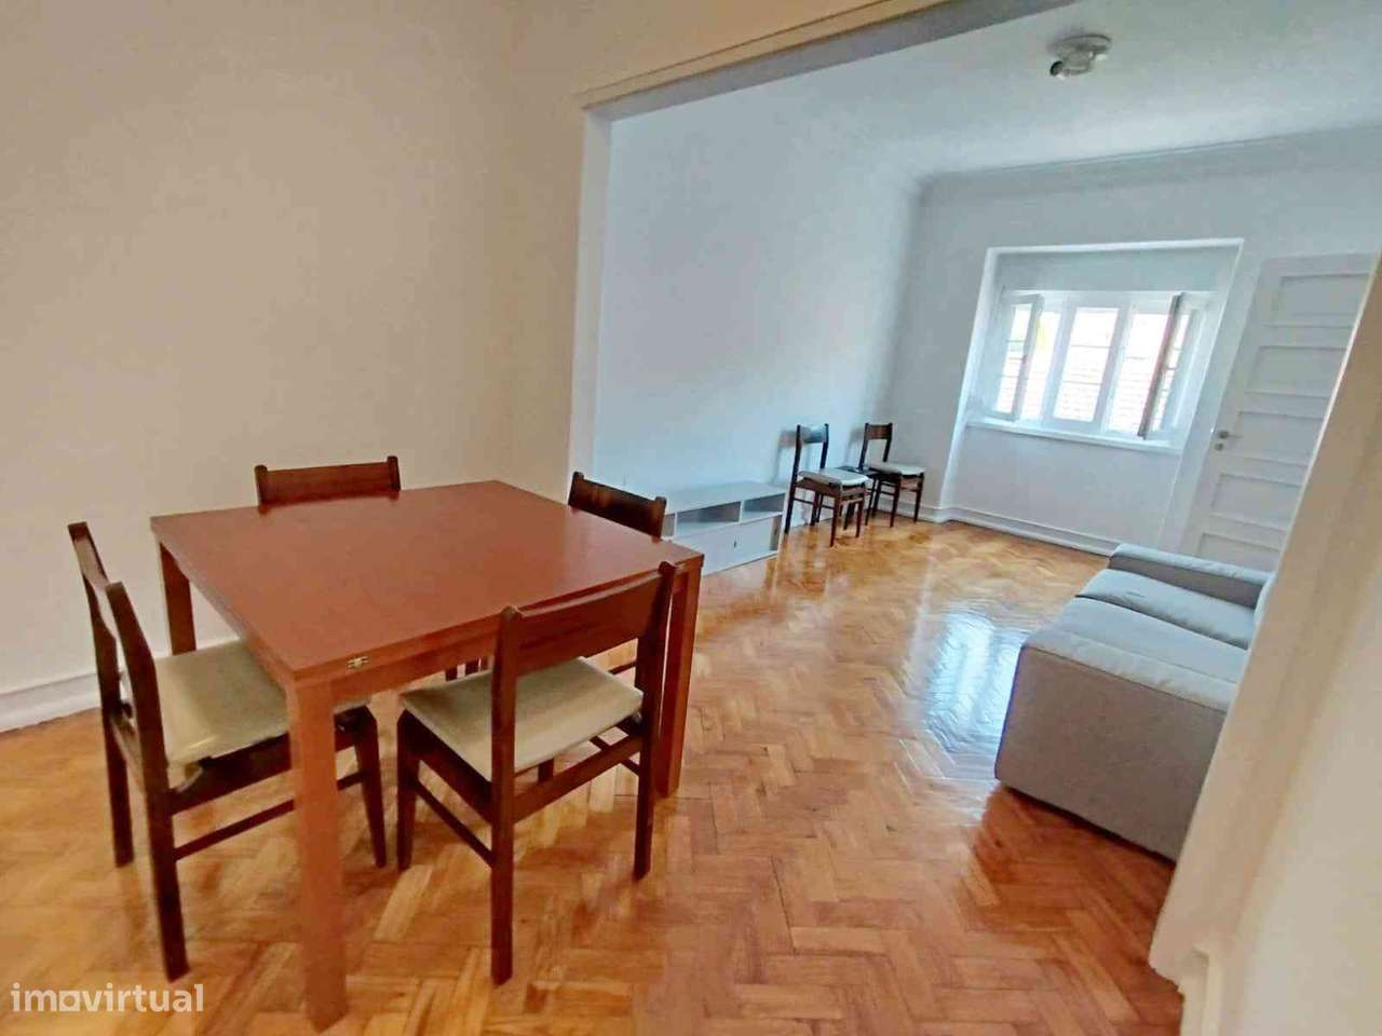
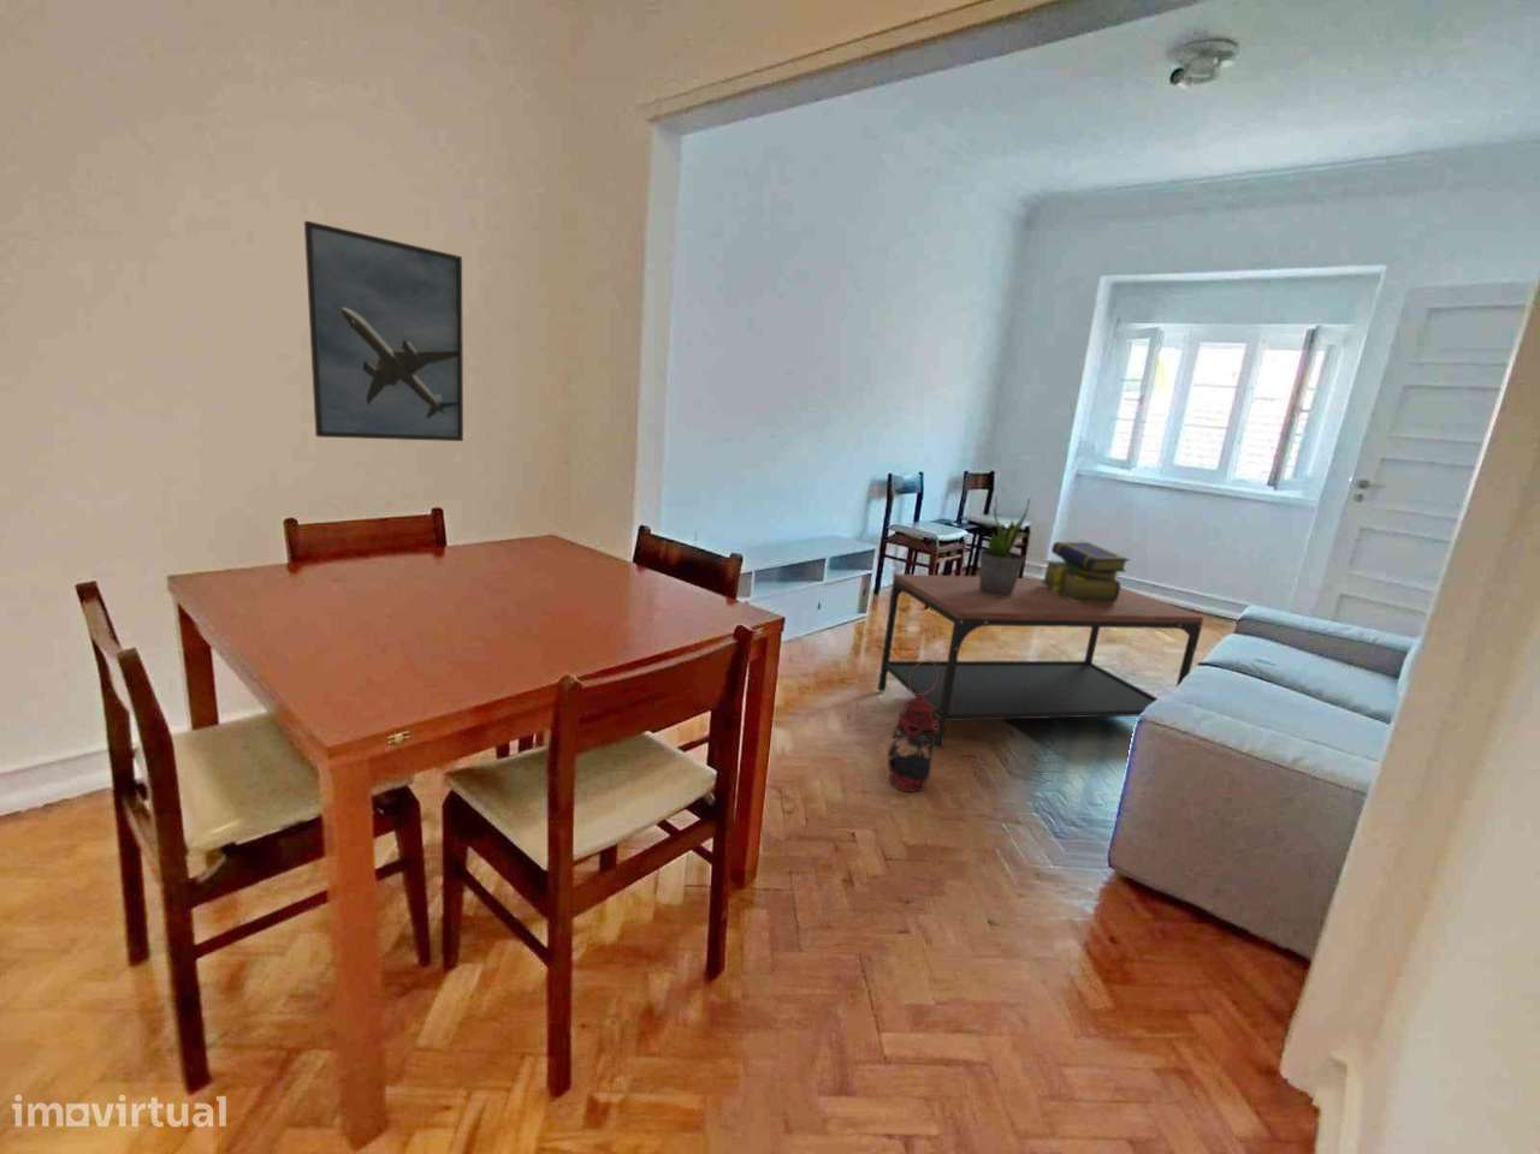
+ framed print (390, 343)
+ stack of books (1085, 570)
+ lantern (916, 722)
+ coffee table (1029, 661)
+ potted plant (1003, 544)
